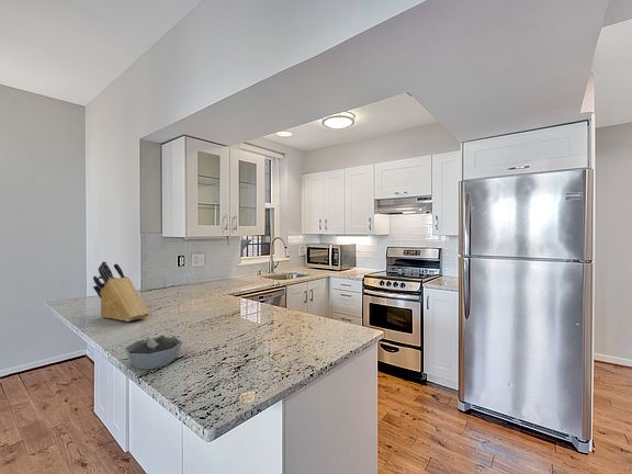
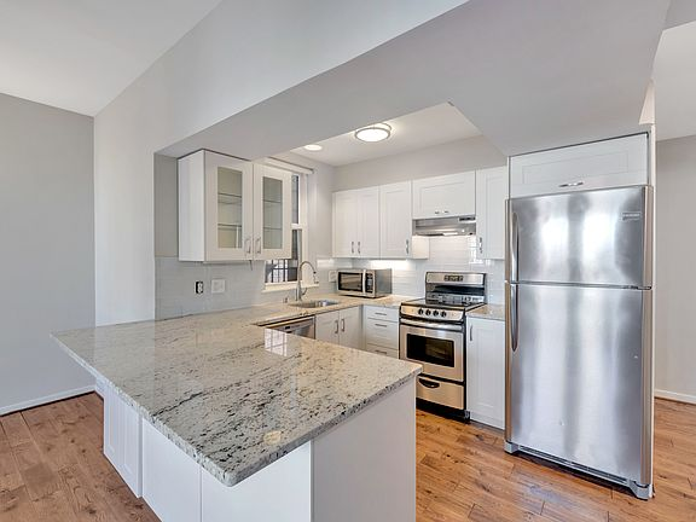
- bowl (154, 348)
- knife block (120, 289)
